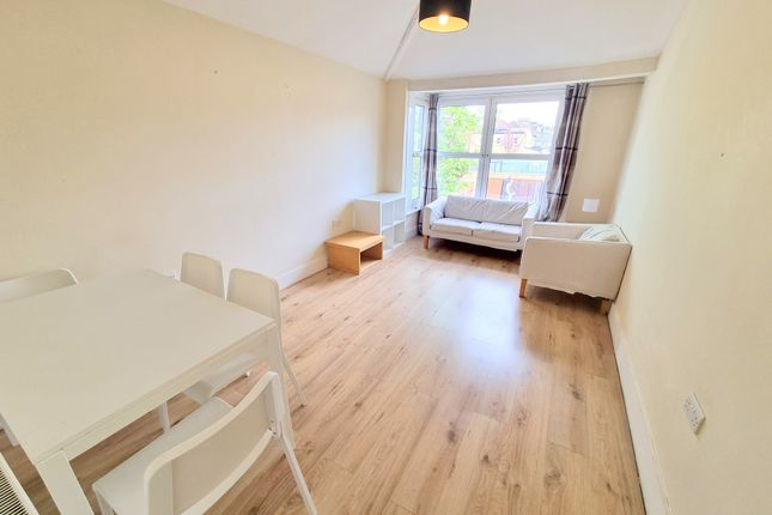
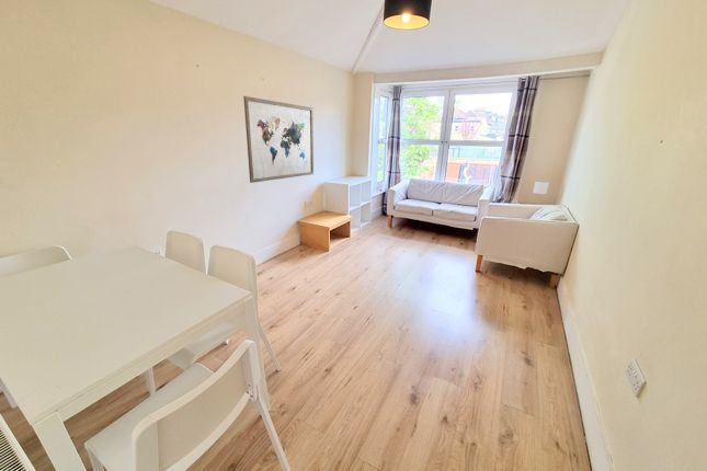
+ wall art (284, 141)
